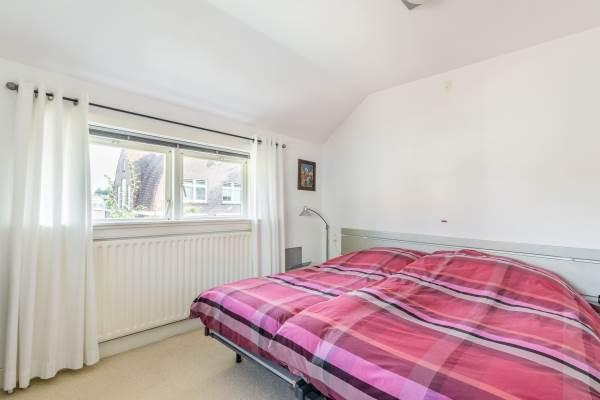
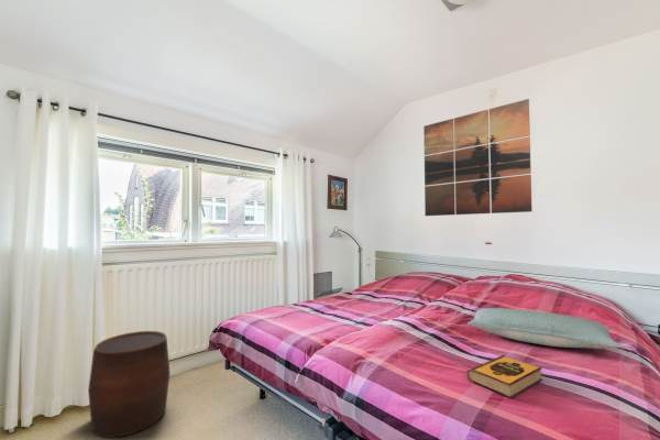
+ stool (131, 378)
+ pillow (536, 326)
+ wall art (471, 163)
+ hardback book (504, 373)
